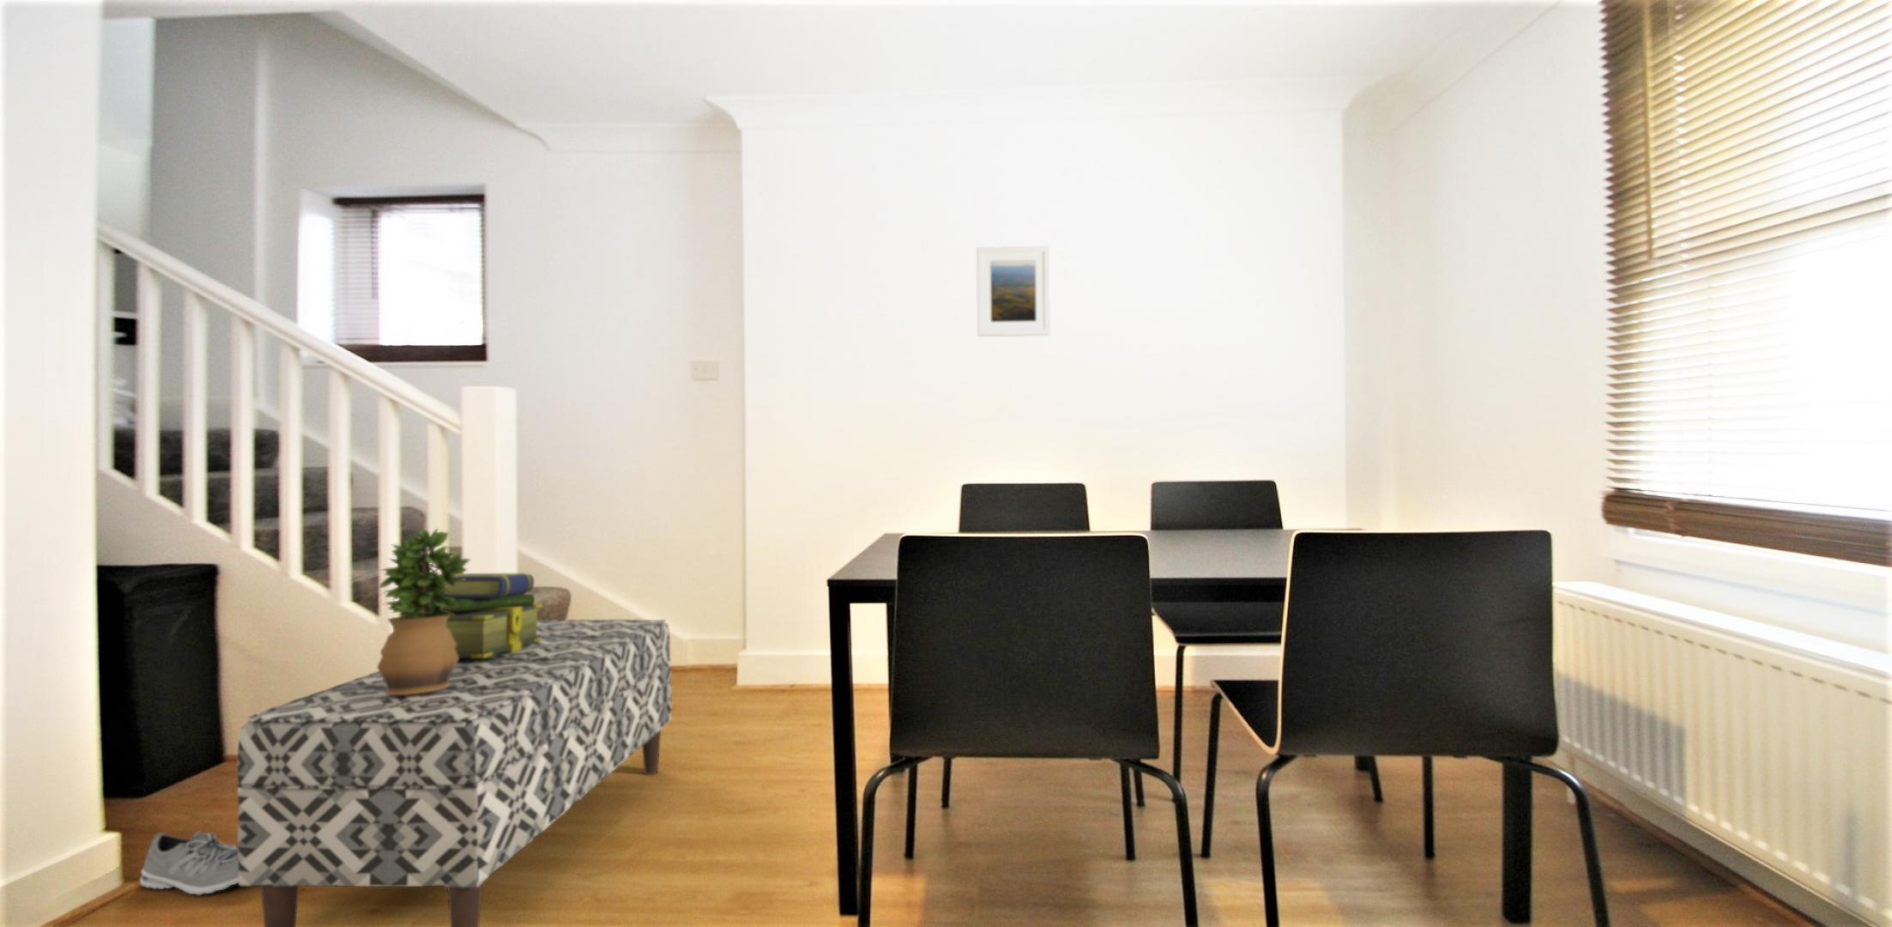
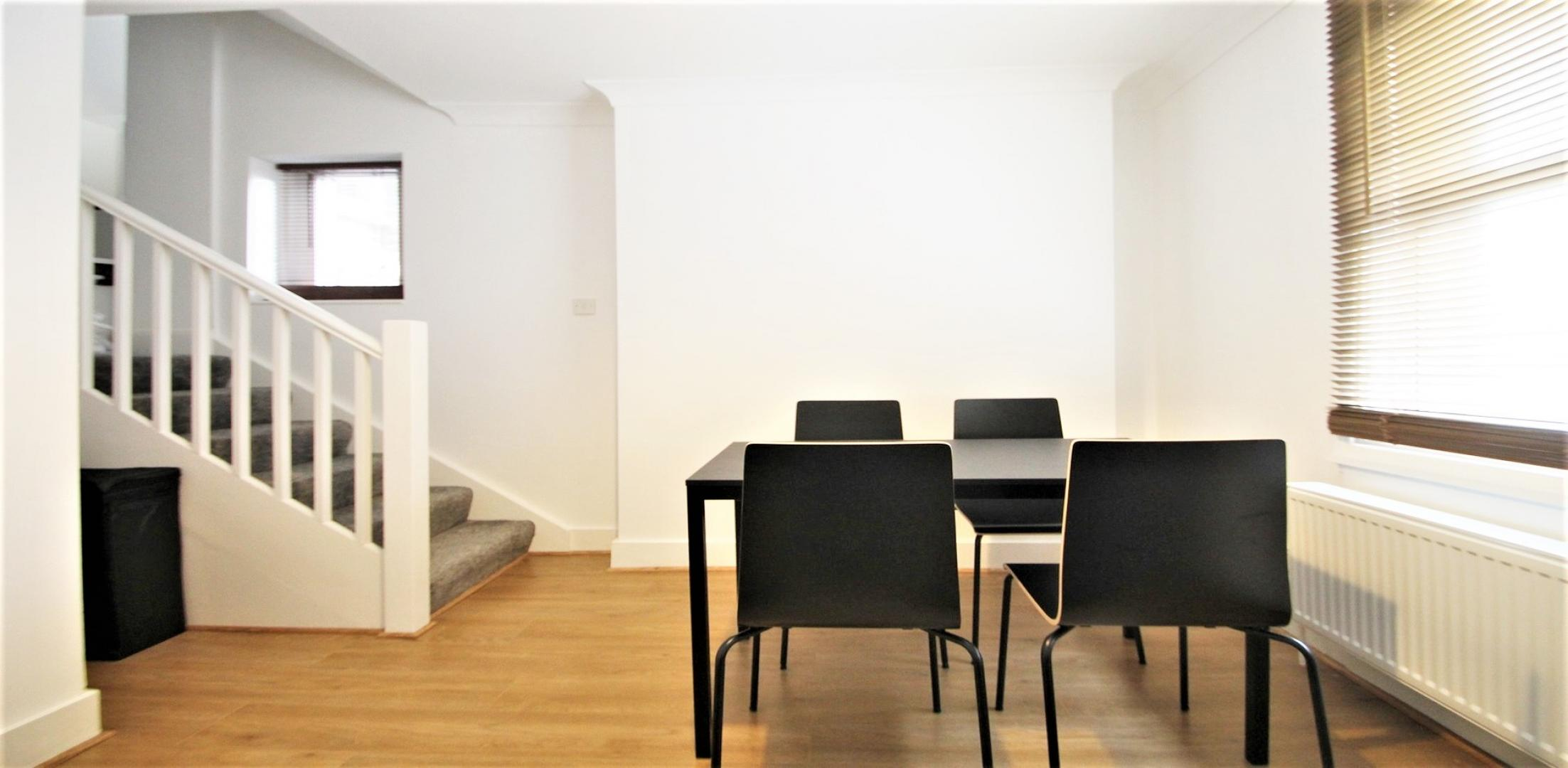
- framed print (1012, 291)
- sneaker (202, 858)
- bench (507, 750)
- stack of books (477, 610)
- potted plant (422, 608)
